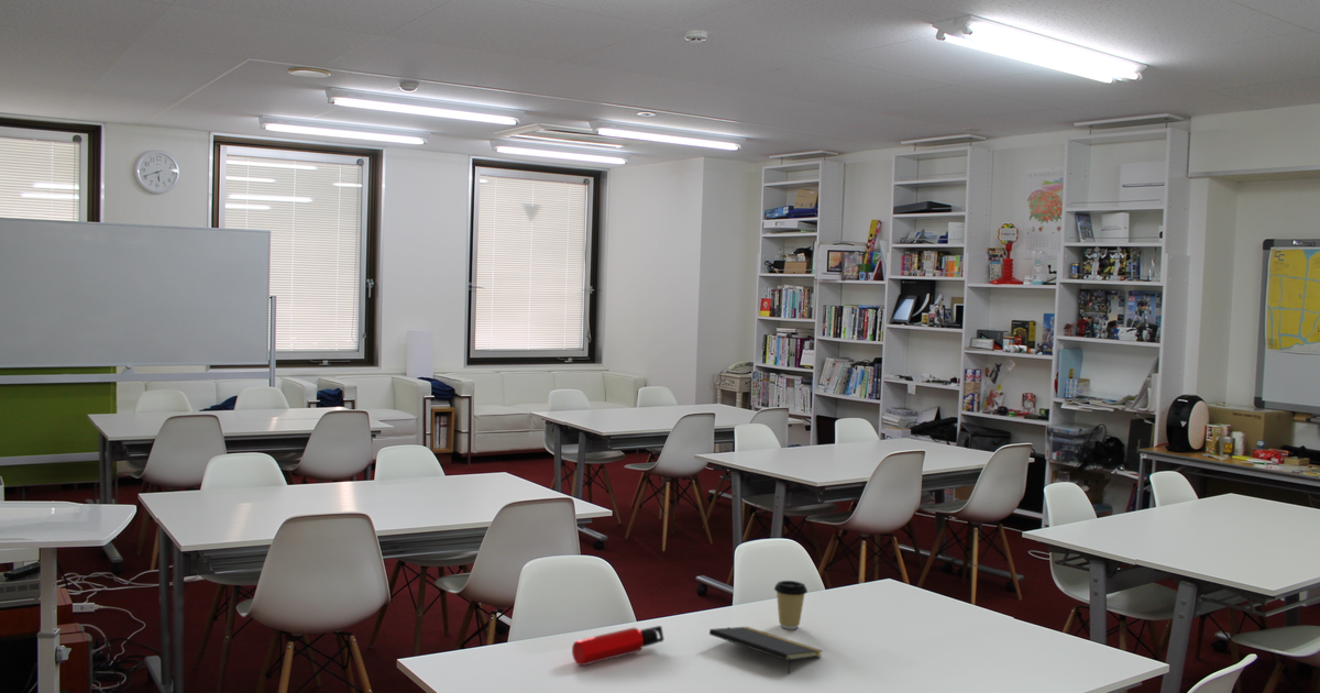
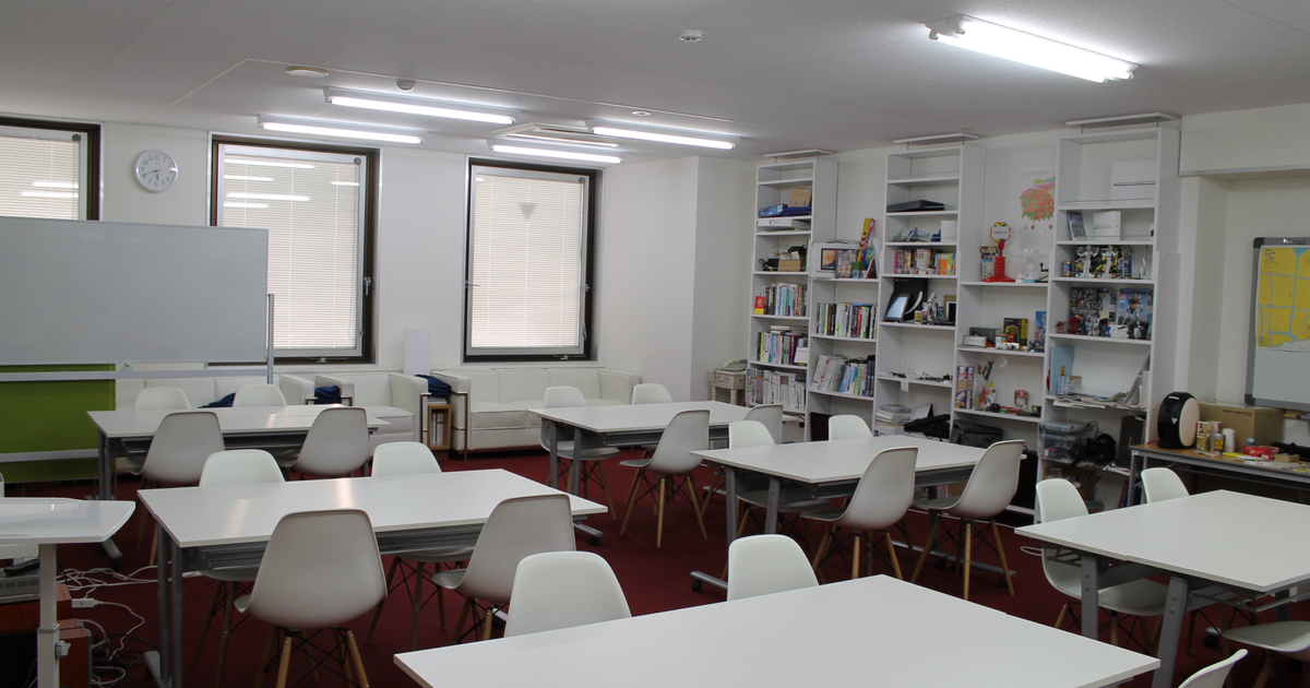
- water bottle (620, 644)
- coffee cup (790, 604)
- notepad (765, 642)
